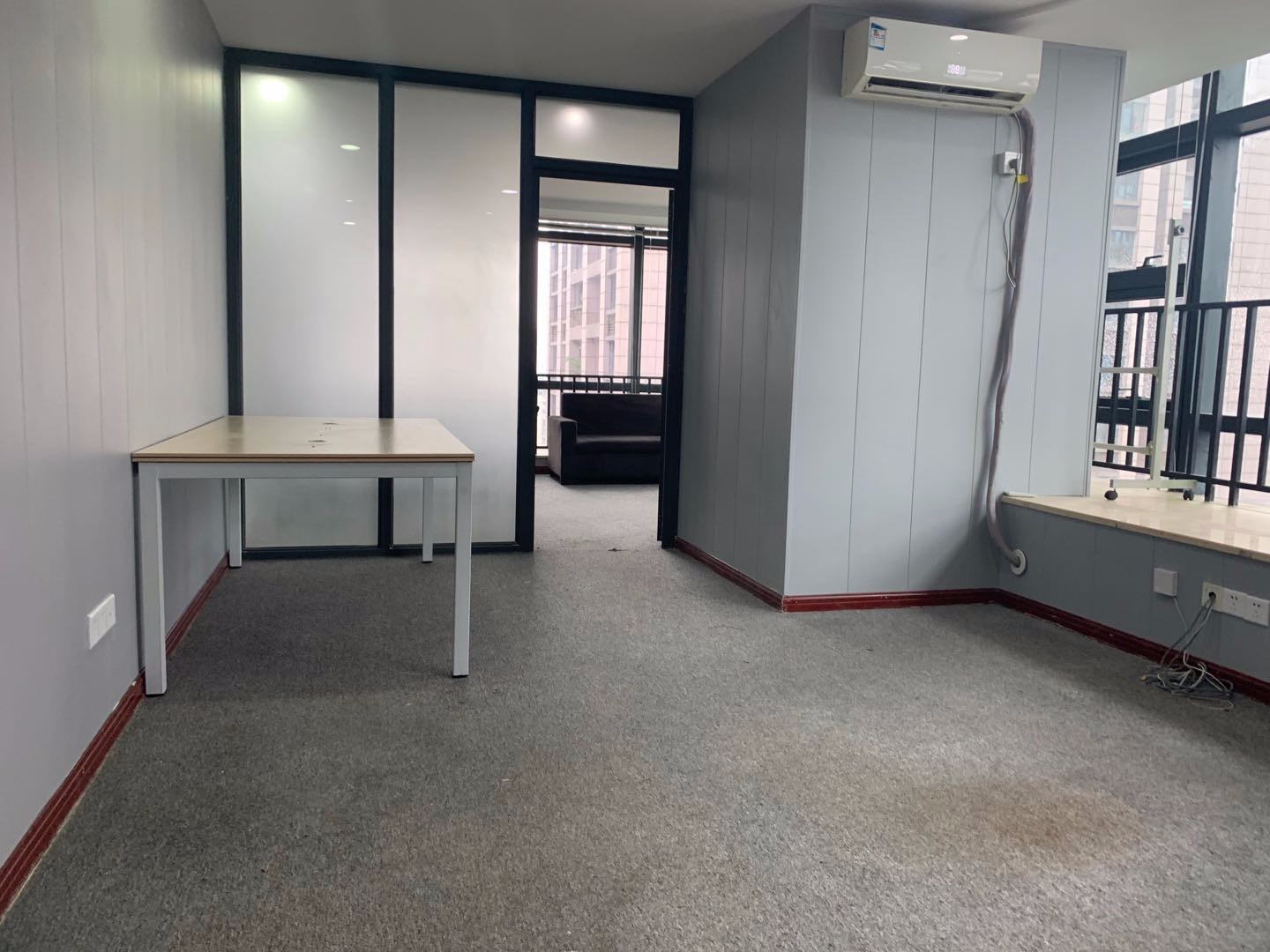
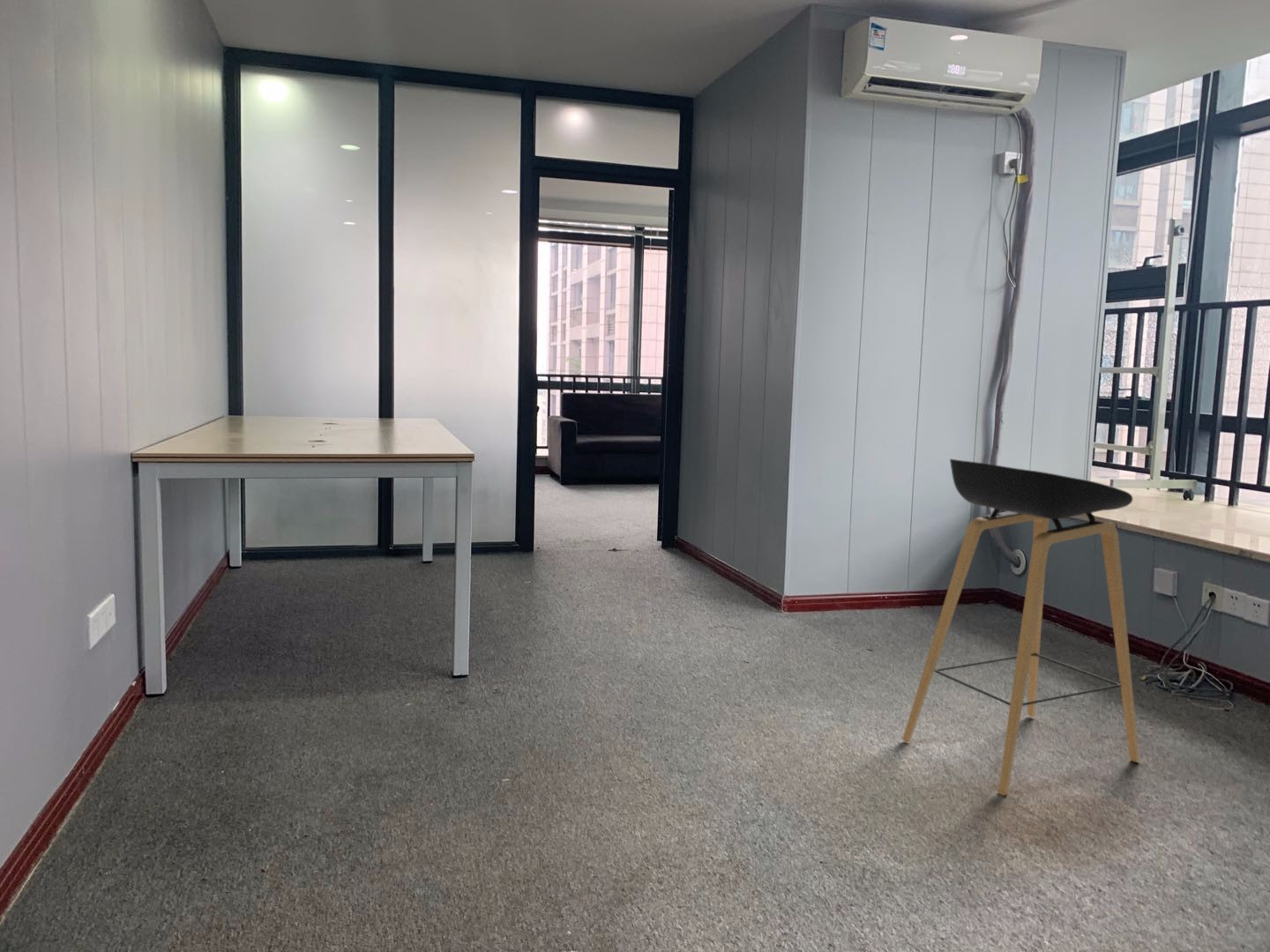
+ stool (1030, 609)
